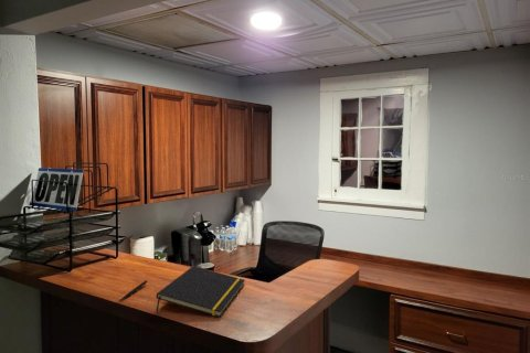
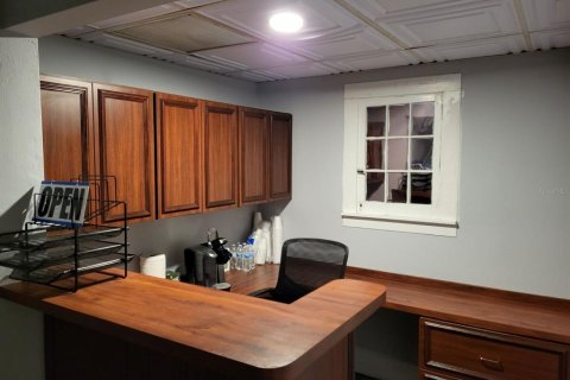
- notepad (204, 288)
- pen (132, 290)
